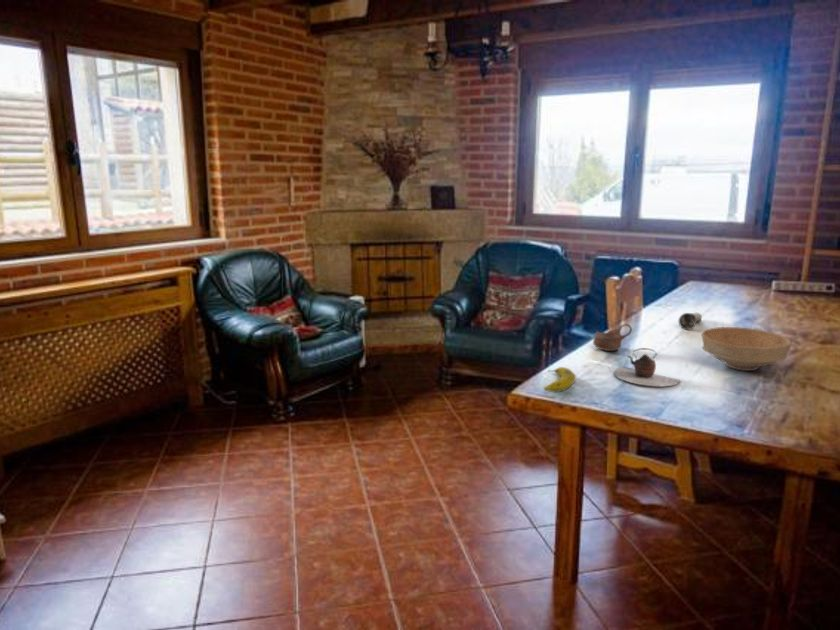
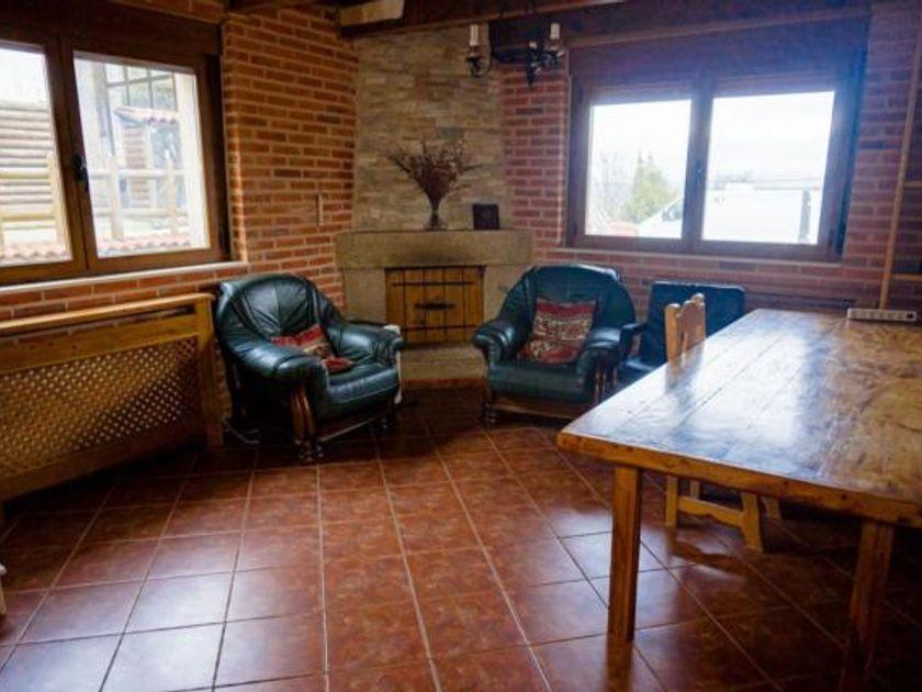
- bowl (743, 351)
- cup (611, 337)
- teapot (647, 362)
- candle (696, 317)
- fruit (557, 379)
